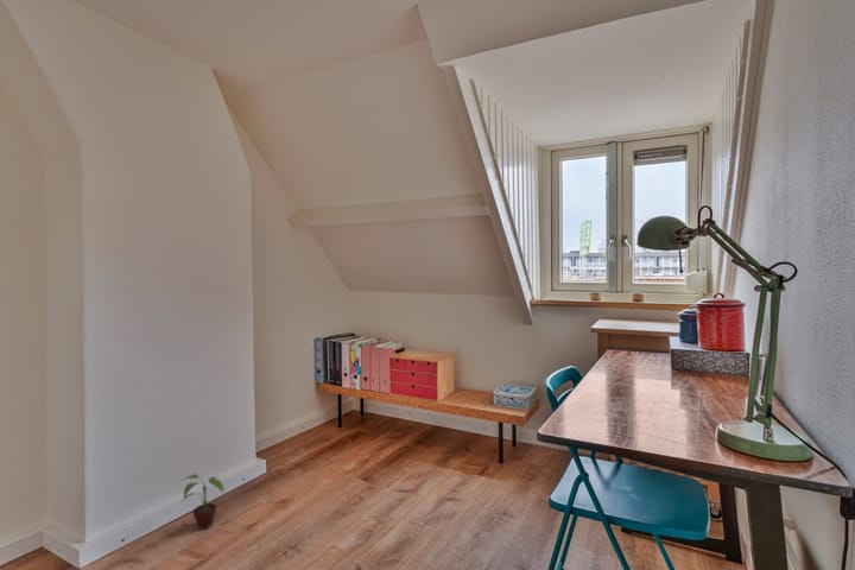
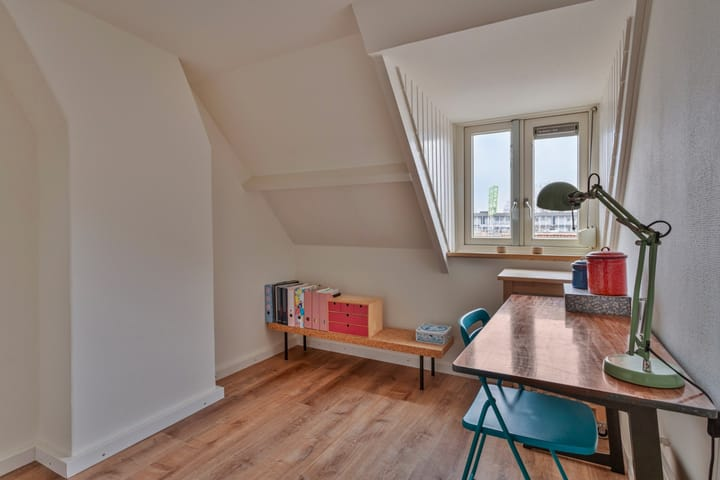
- potted plant (202, 500)
